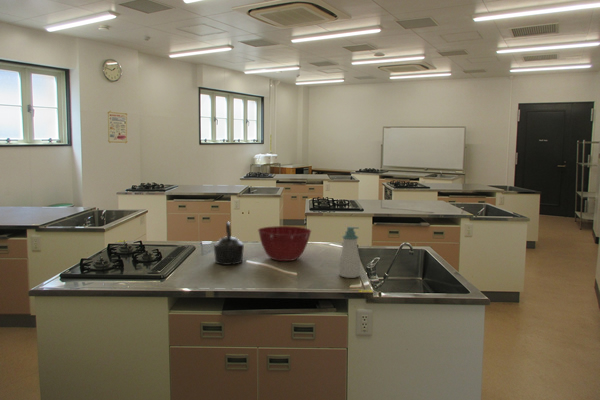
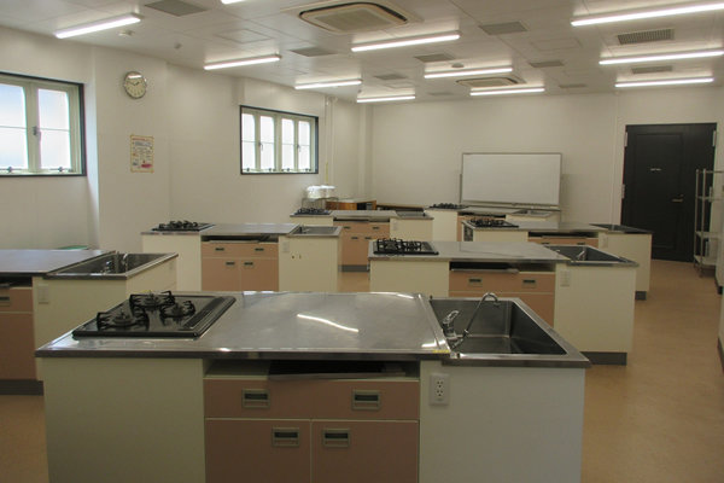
- mixing bowl (284, 244)
- kettle (229, 243)
- soap bottle (350, 251)
